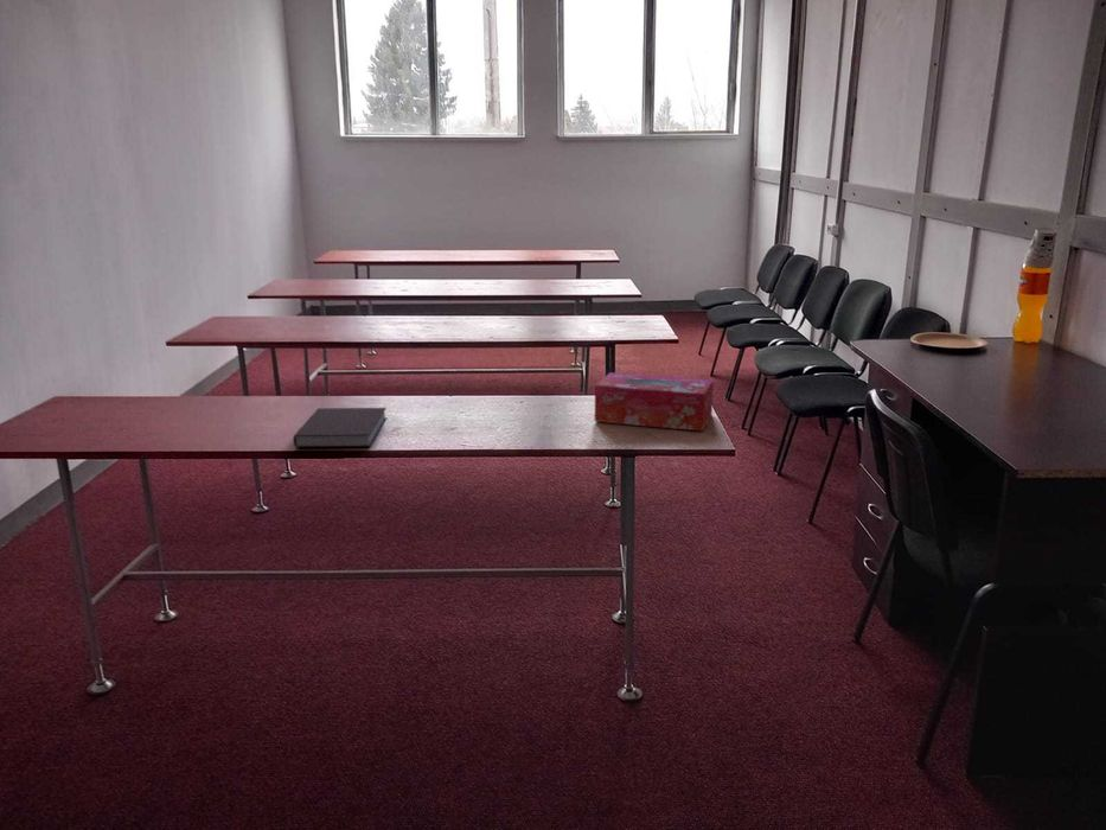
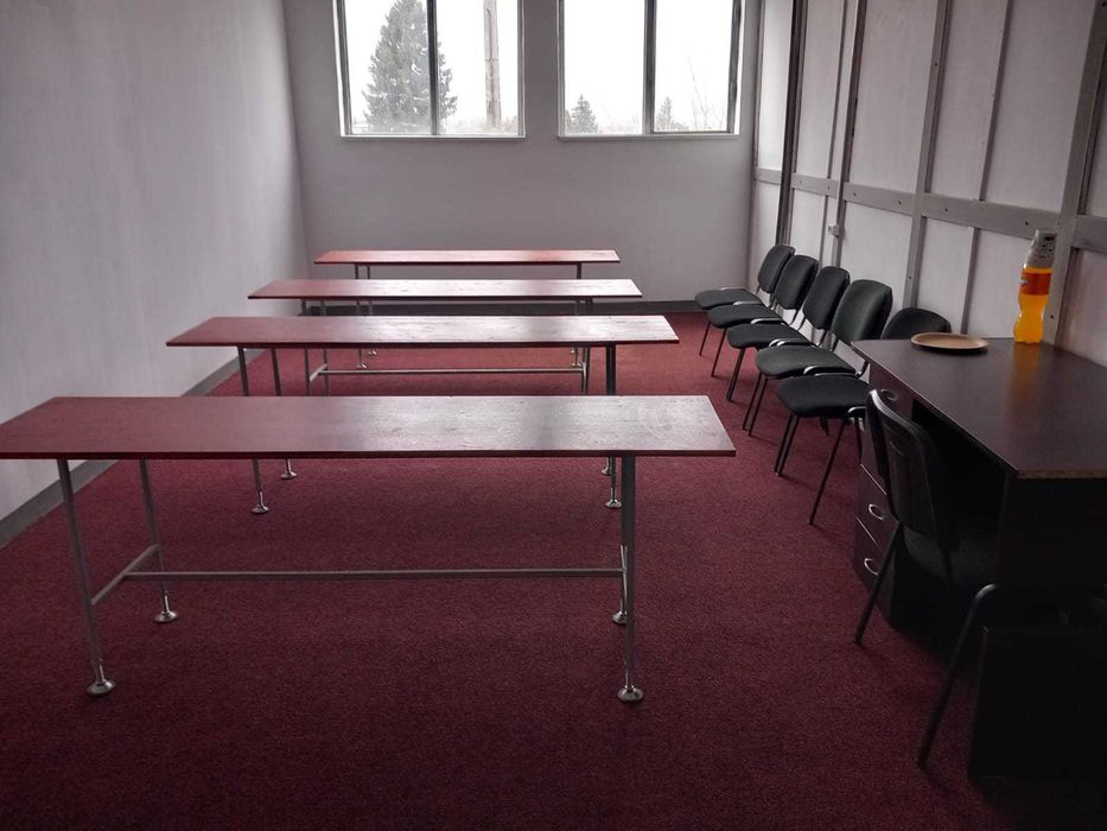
- notebook (343, 426)
- tissue box (653, 400)
